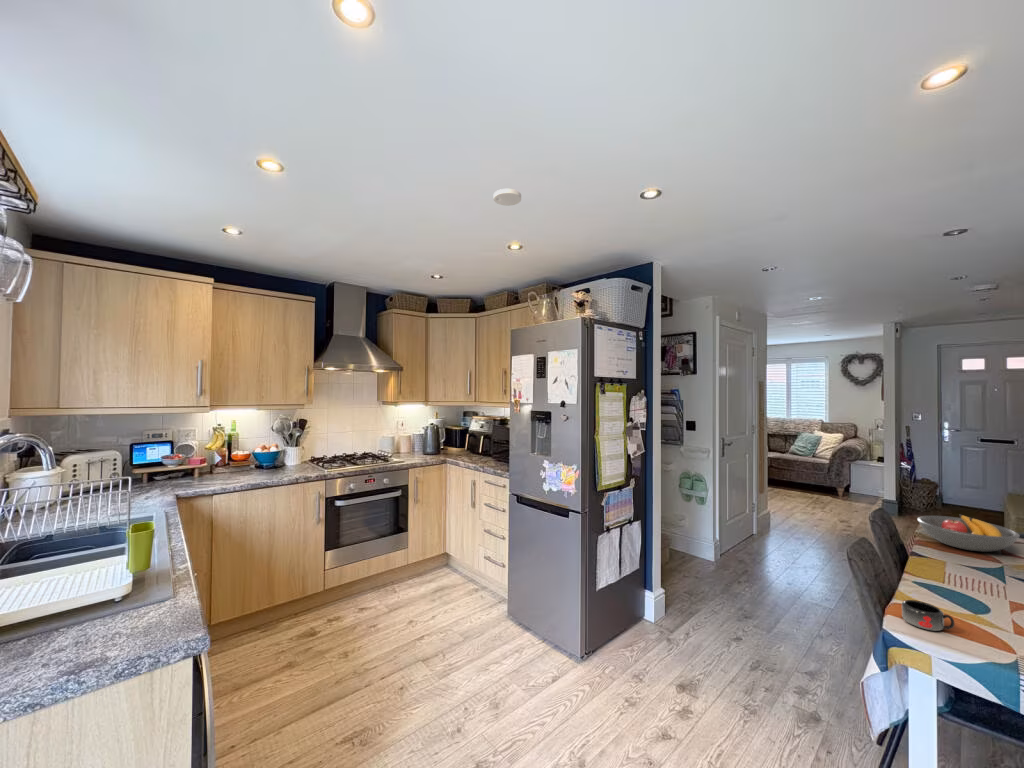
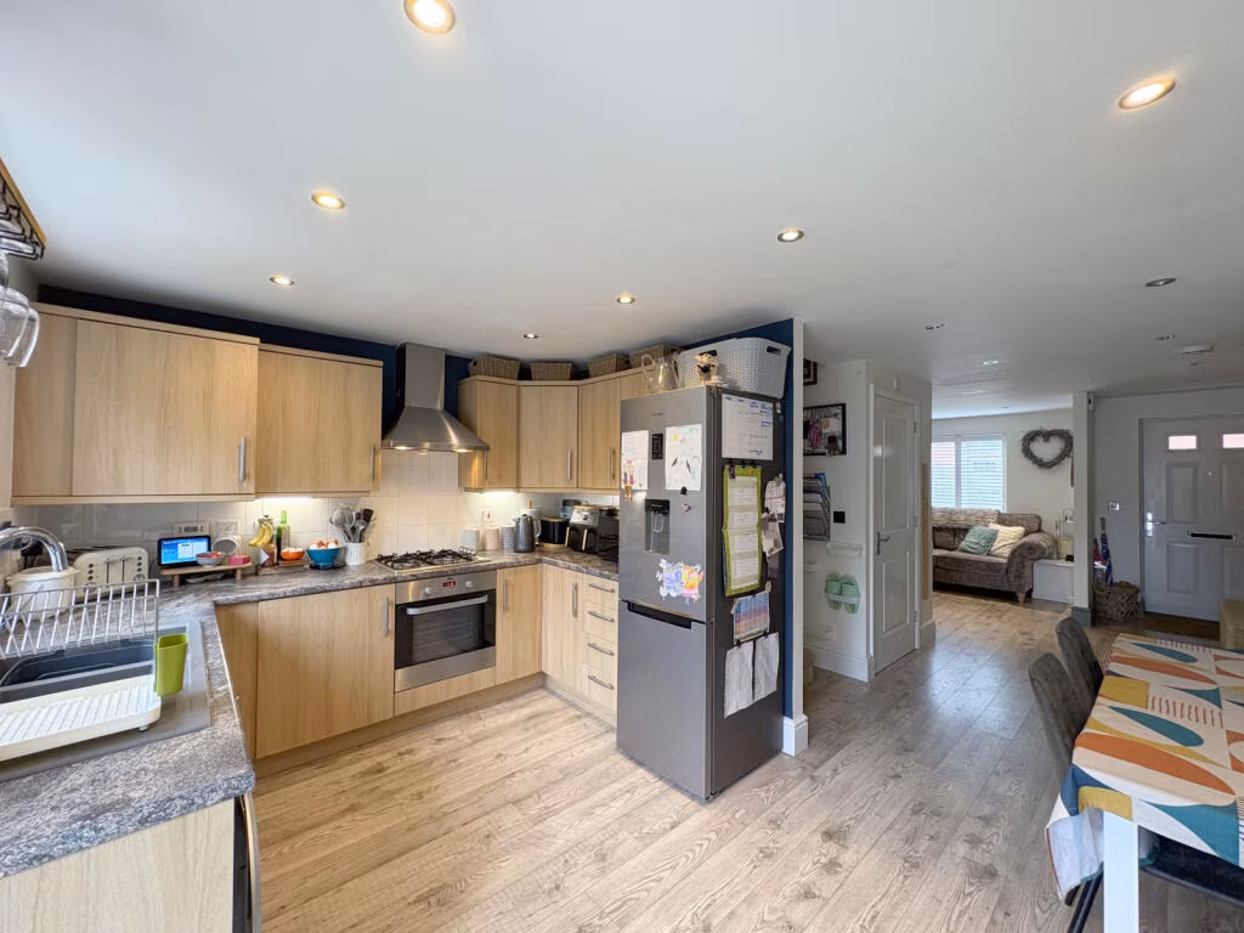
- smoke detector (507, 197)
- mug (927, 616)
- fruit bowl (965, 533)
